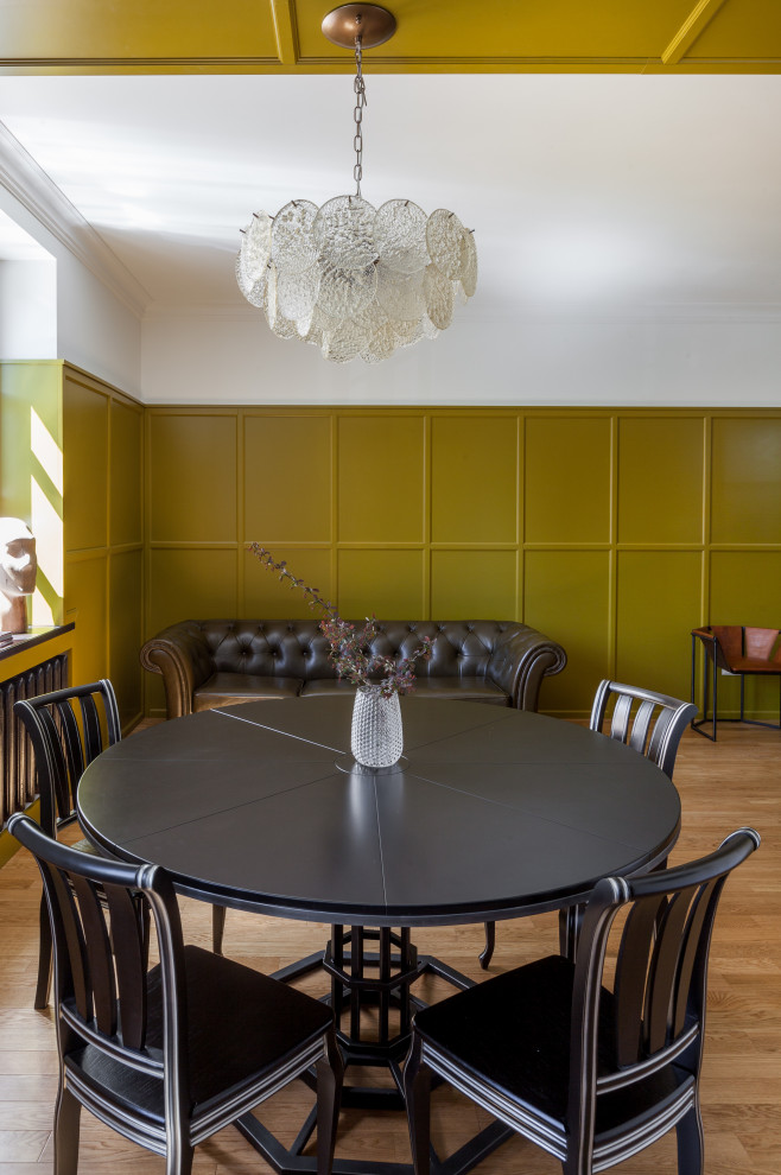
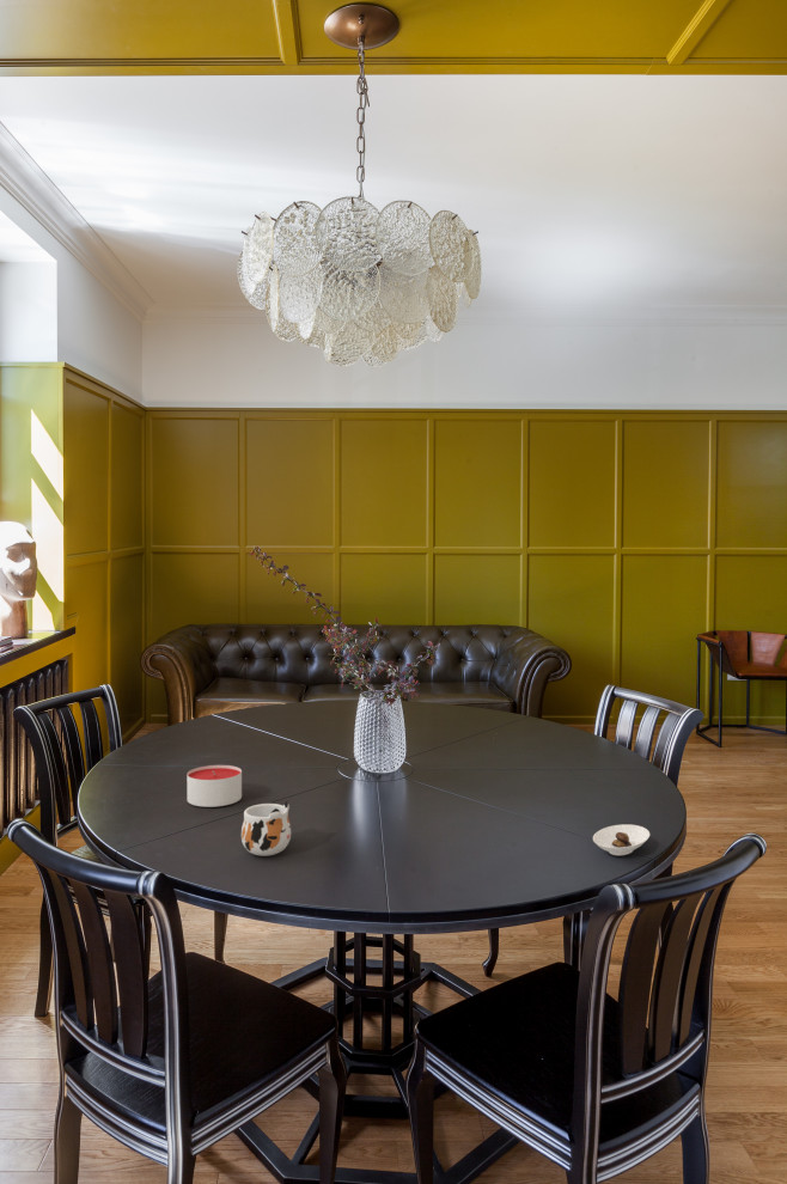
+ candle (214, 783)
+ mug (269, 824)
+ saucer (621, 841)
